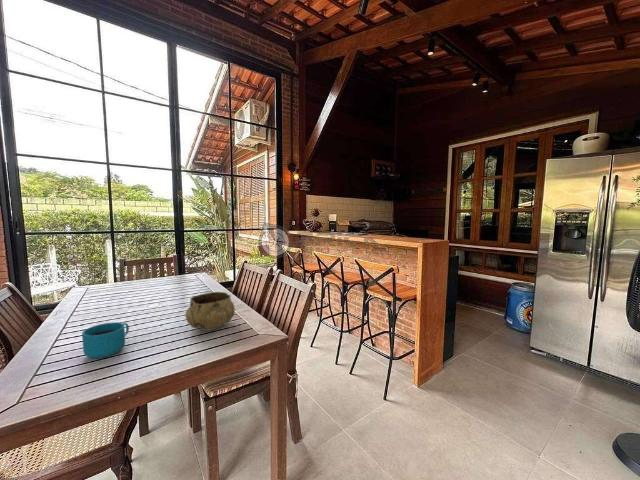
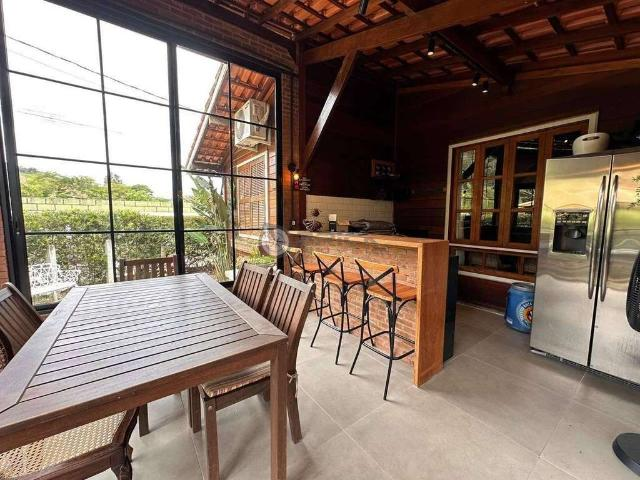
- cup (109, 338)
- decorative bowl (211, 311)
